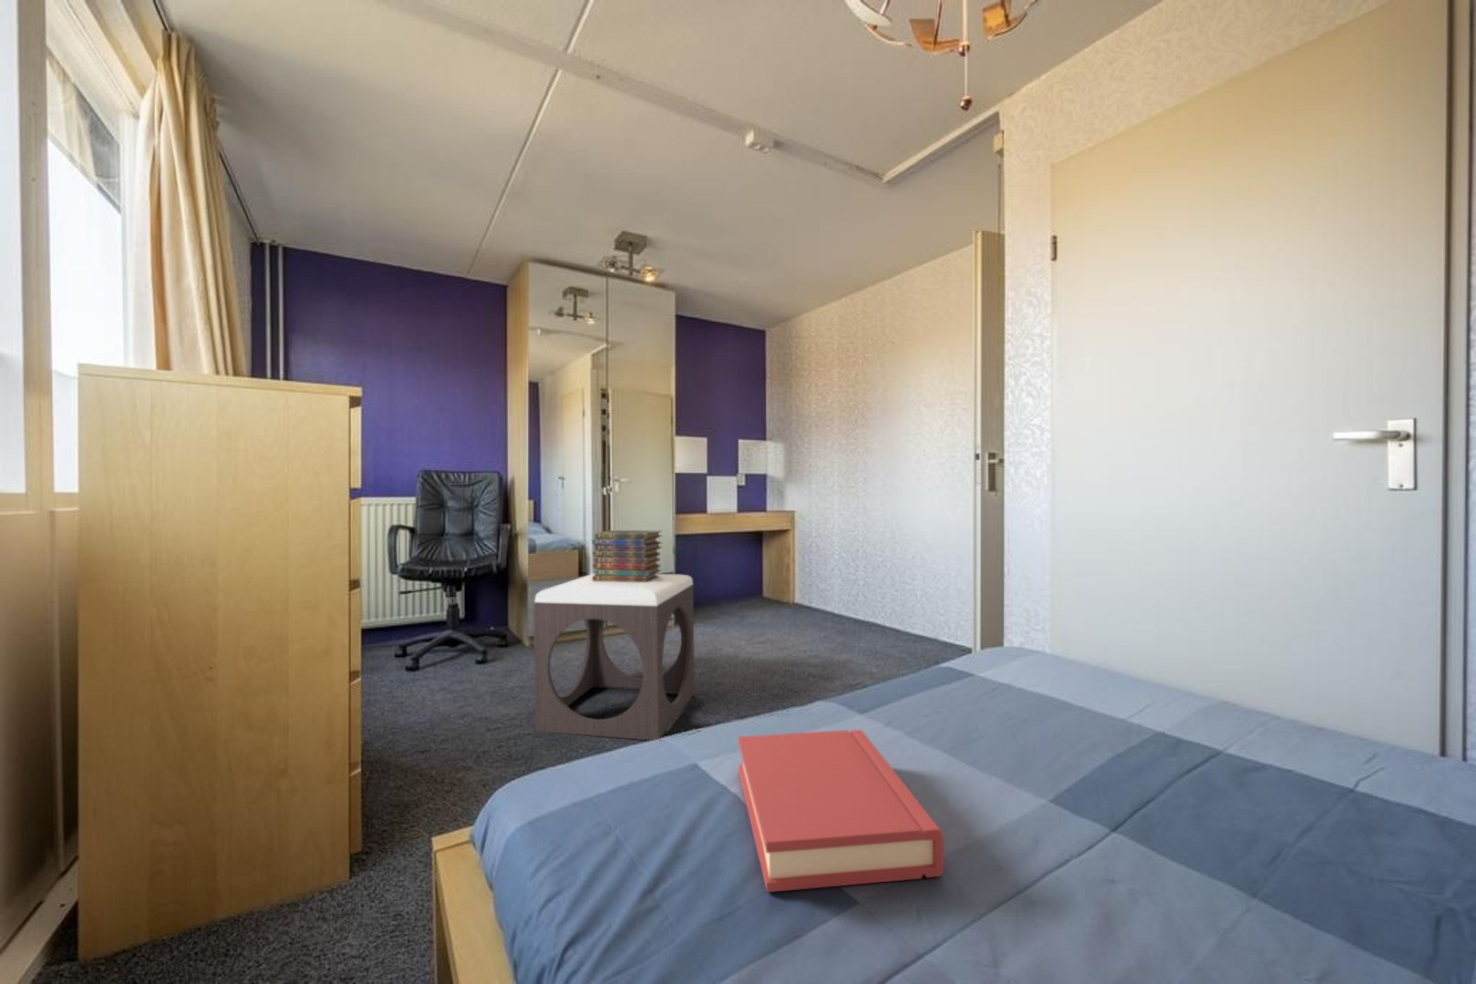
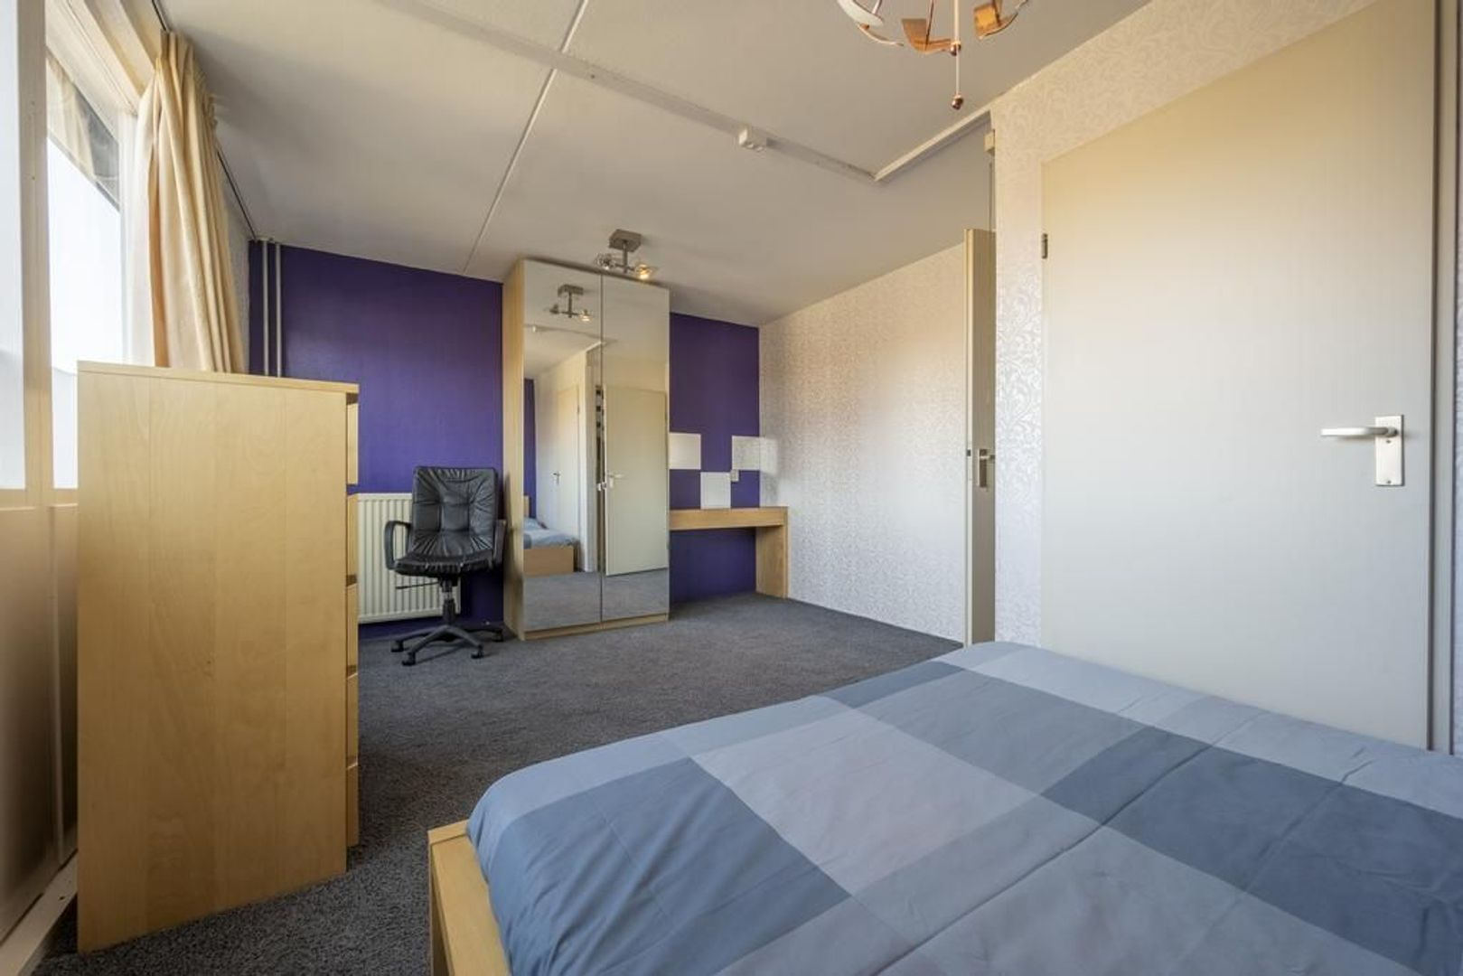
- hardback book (824, 794)
- footstool (629, 636)
- book stack (629, 555)
